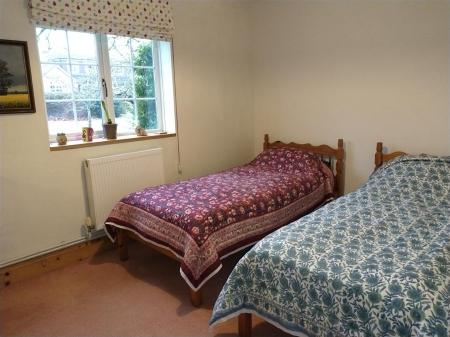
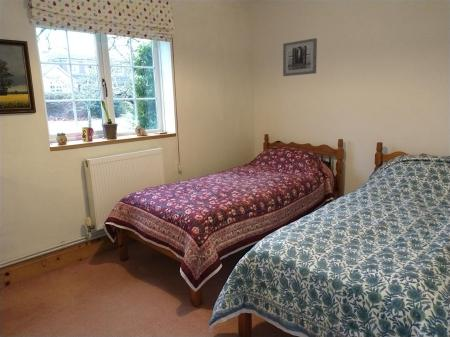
+ wall art (299, 58)
